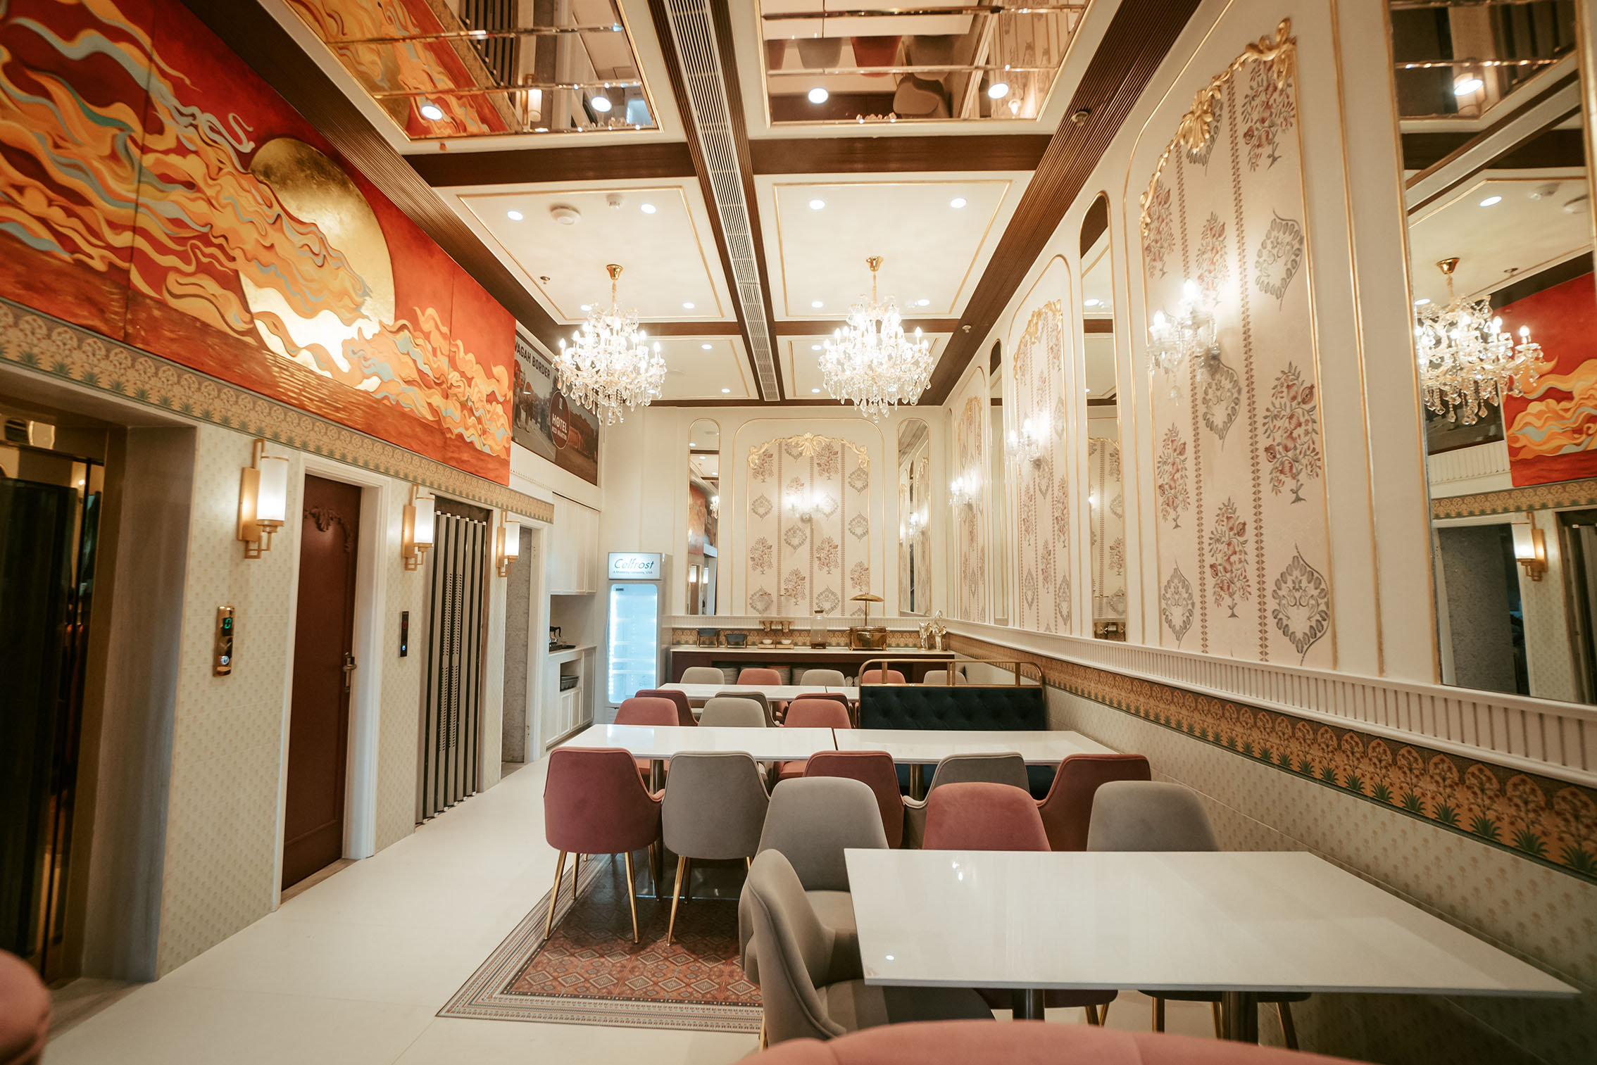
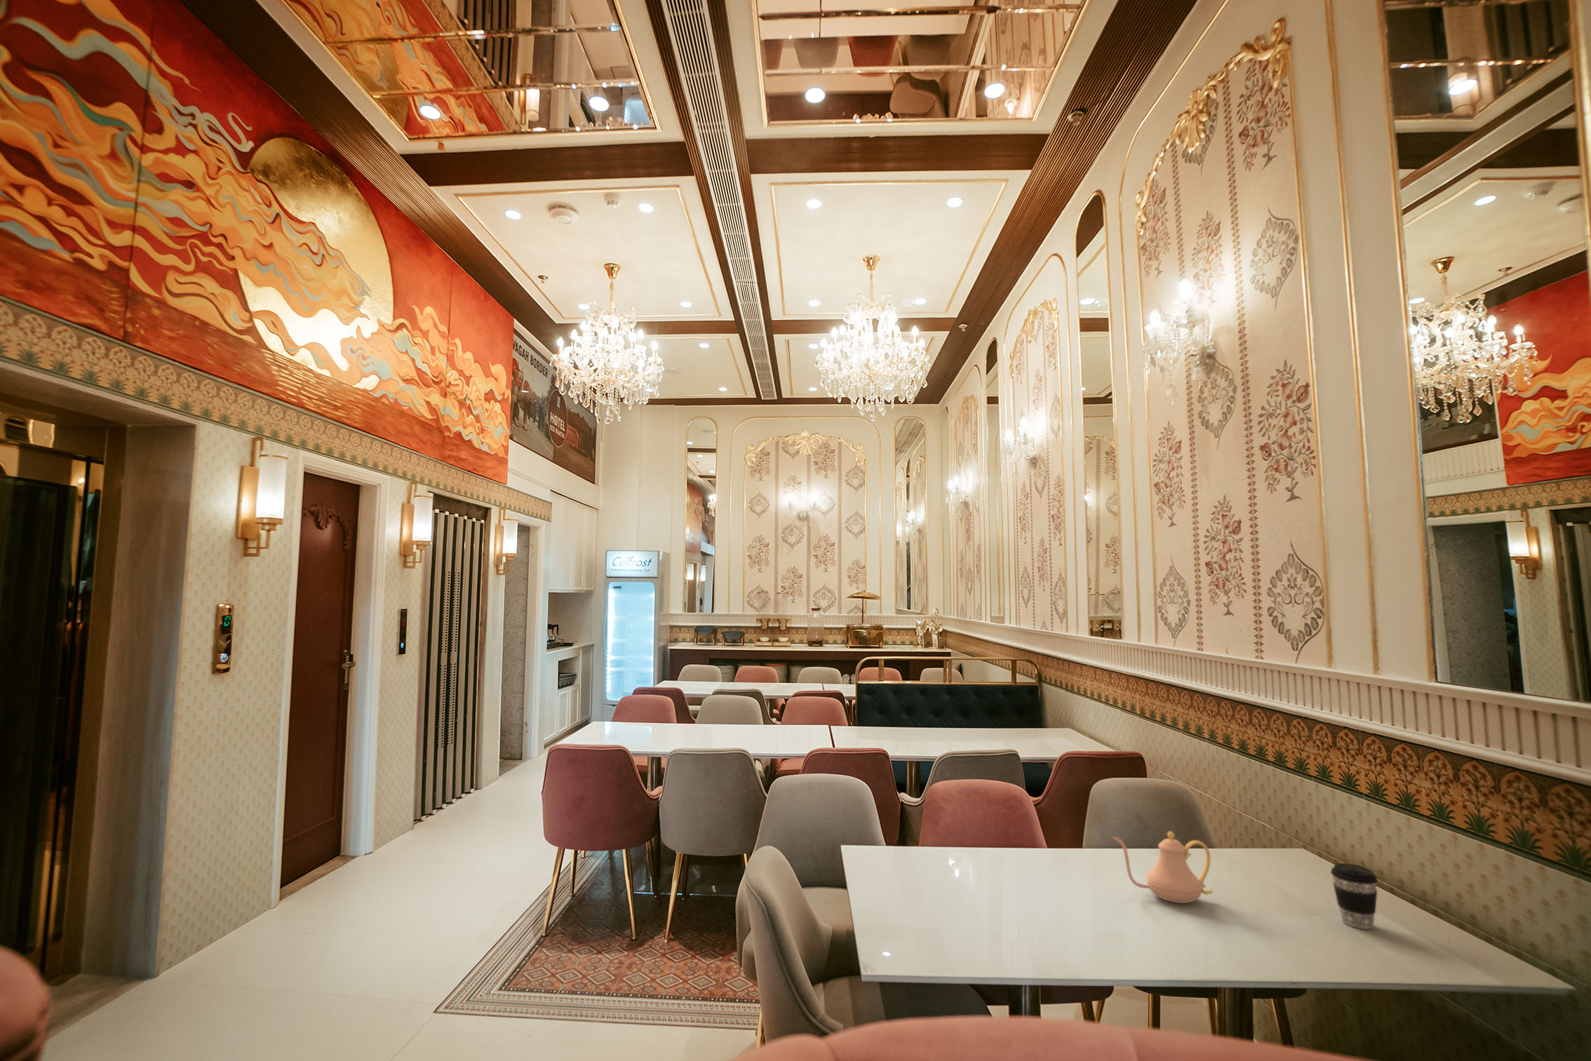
+ coffee cup (1355, 896)
+ teapot (1161, 864)
